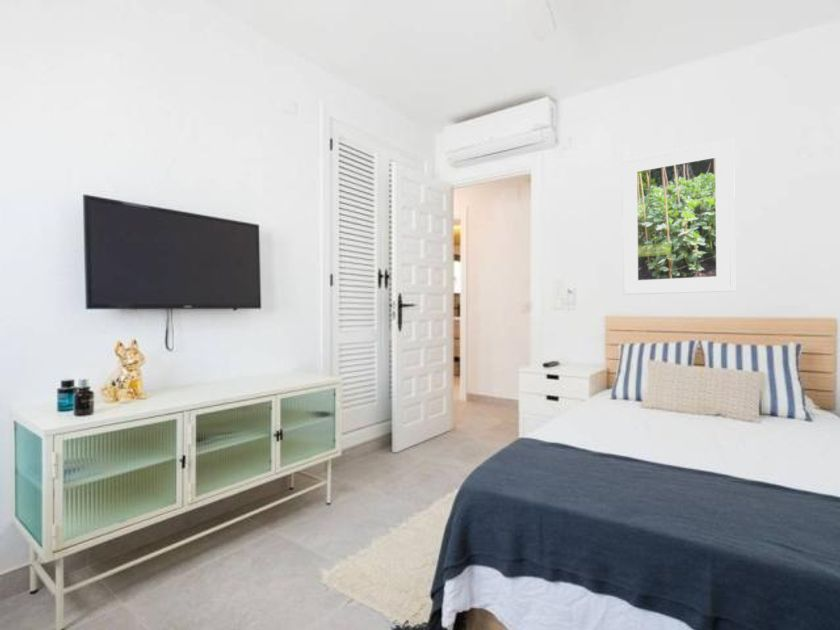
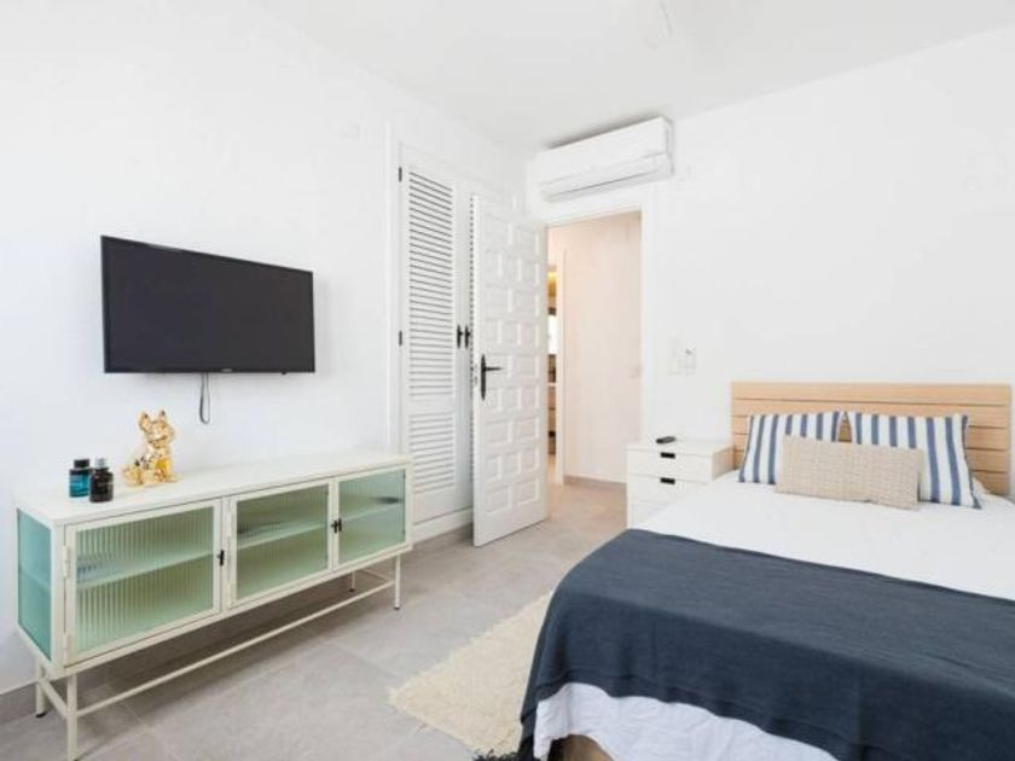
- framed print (675, 221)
